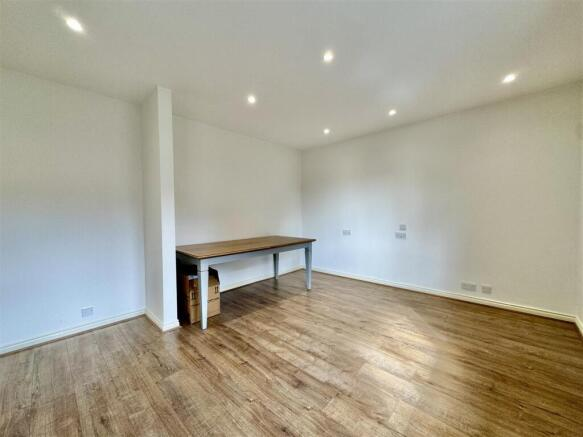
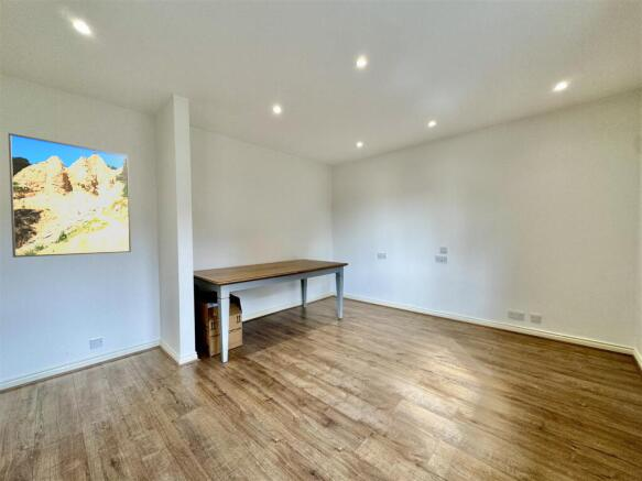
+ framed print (77, 199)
